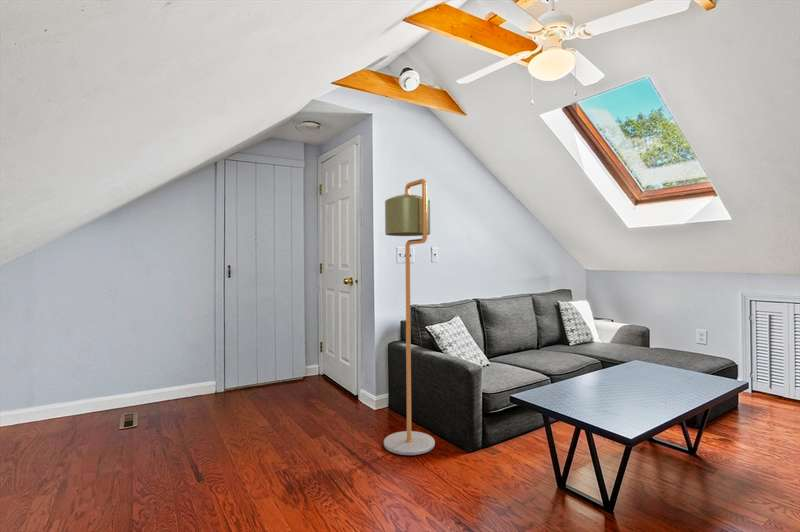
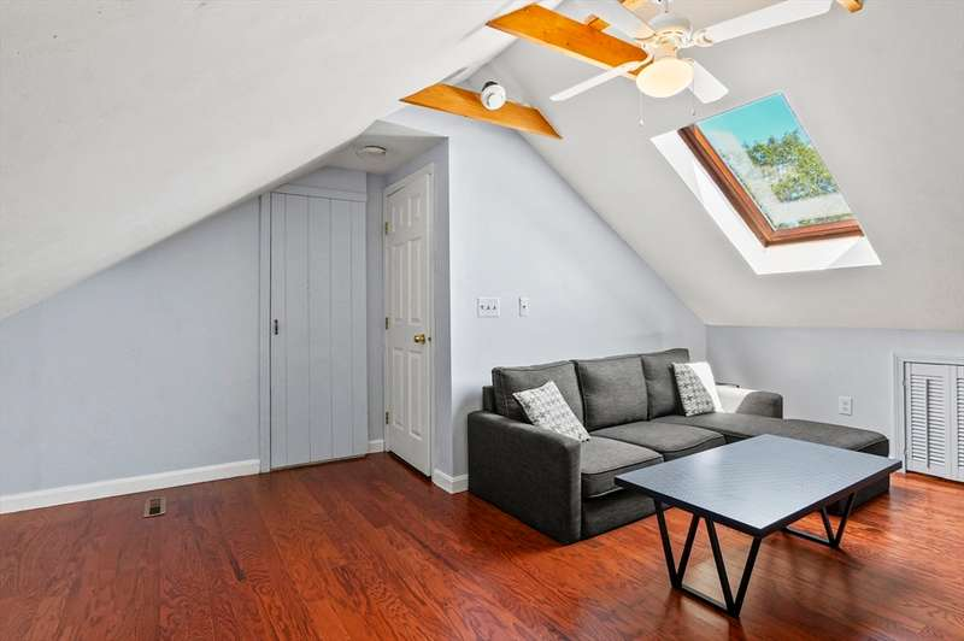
- floor lamp (409, 313)
